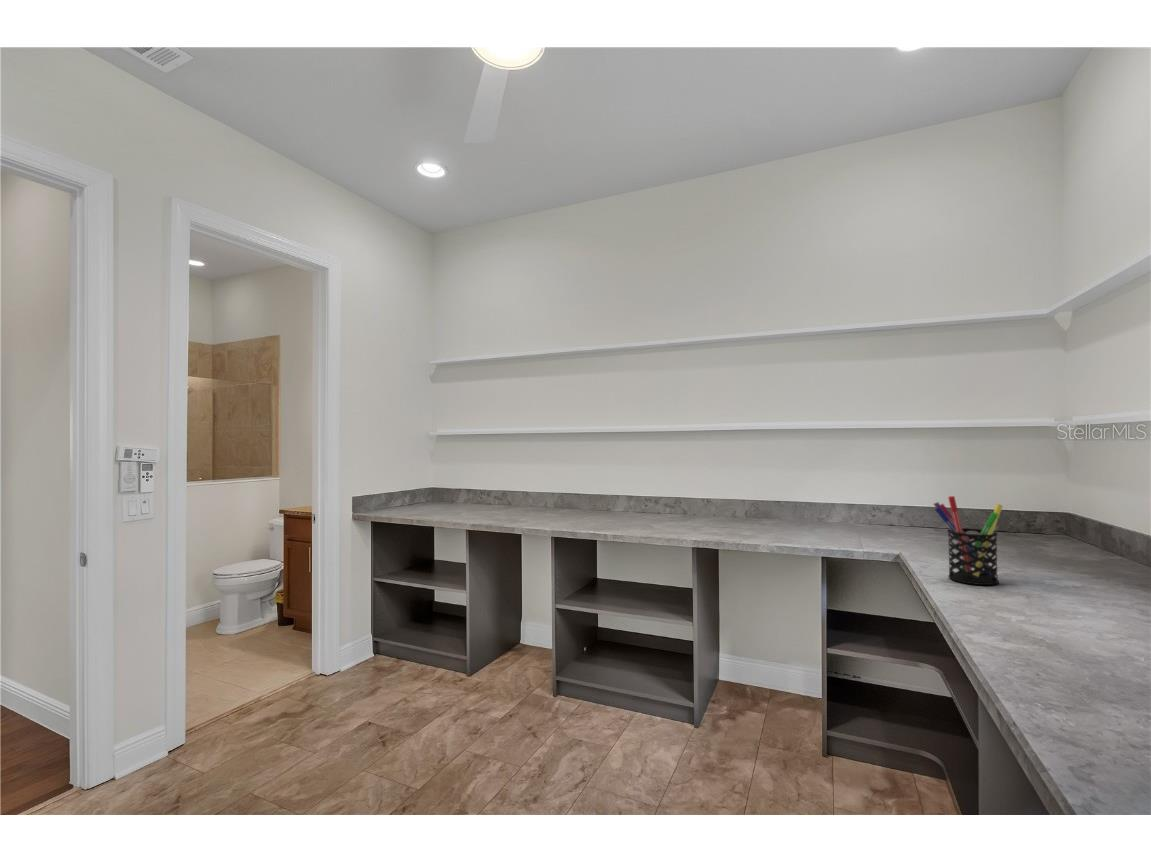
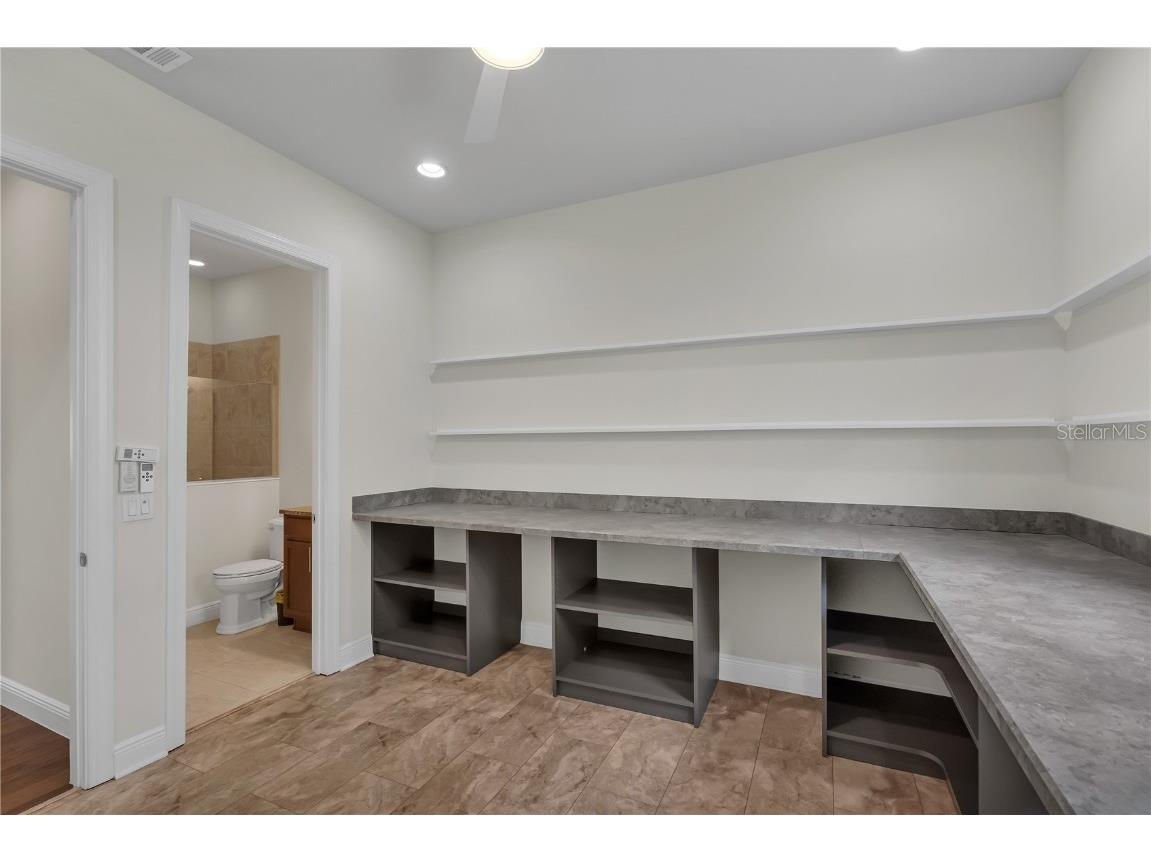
- pen holder (973, 538)
